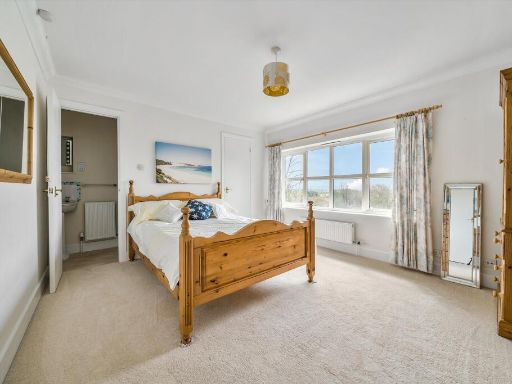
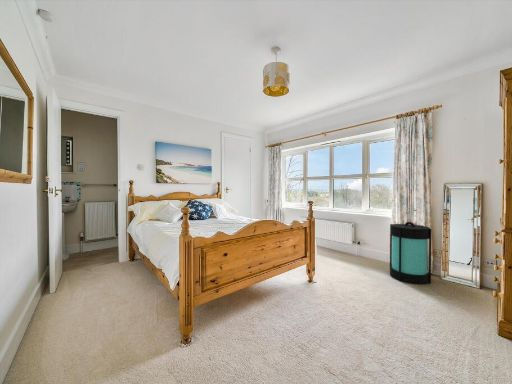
+ lantern (409, 249)
